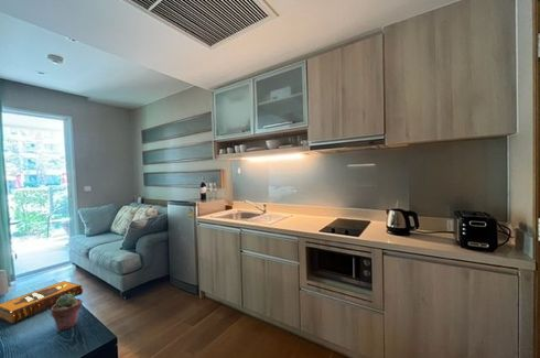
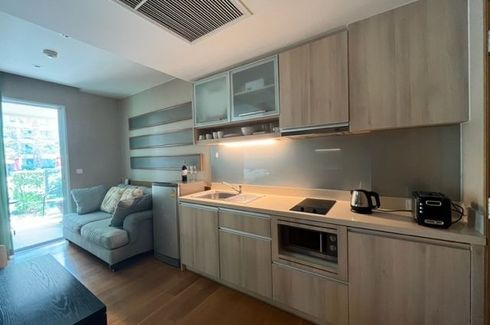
- potted succulent (66, 310)
- hardback book (42, 300)
